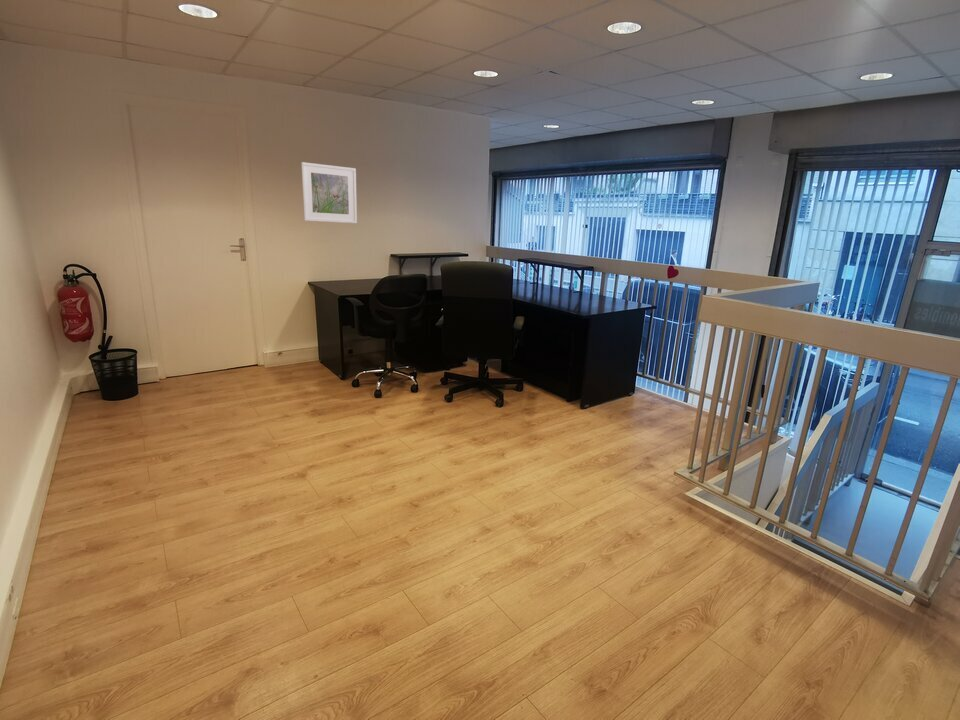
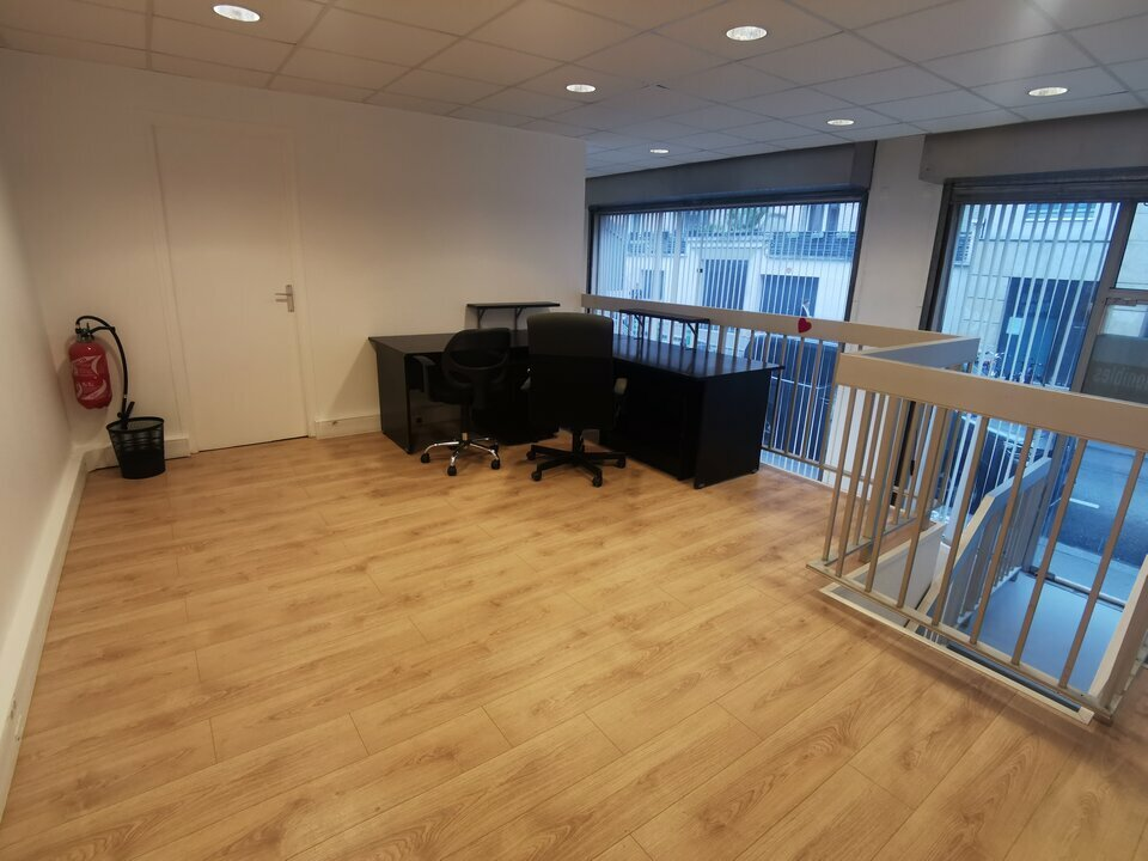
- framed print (330, 194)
